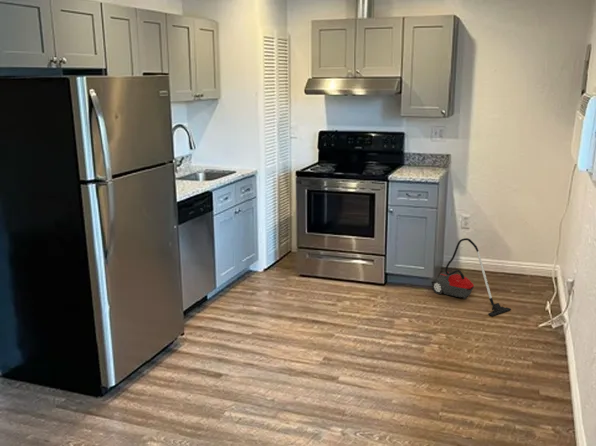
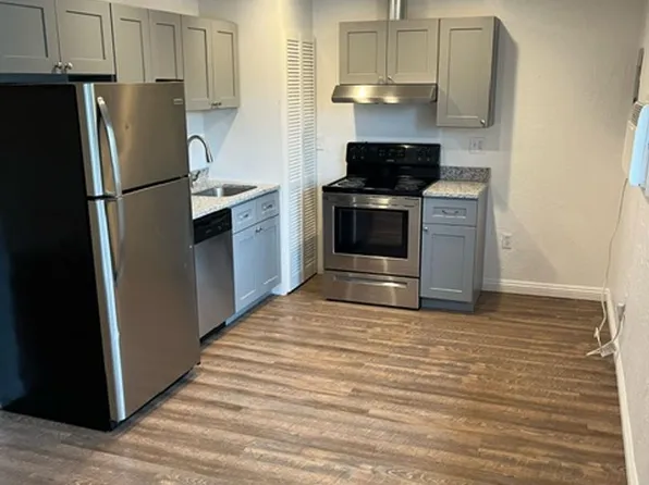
- vacuum cleaner (462, 273)
